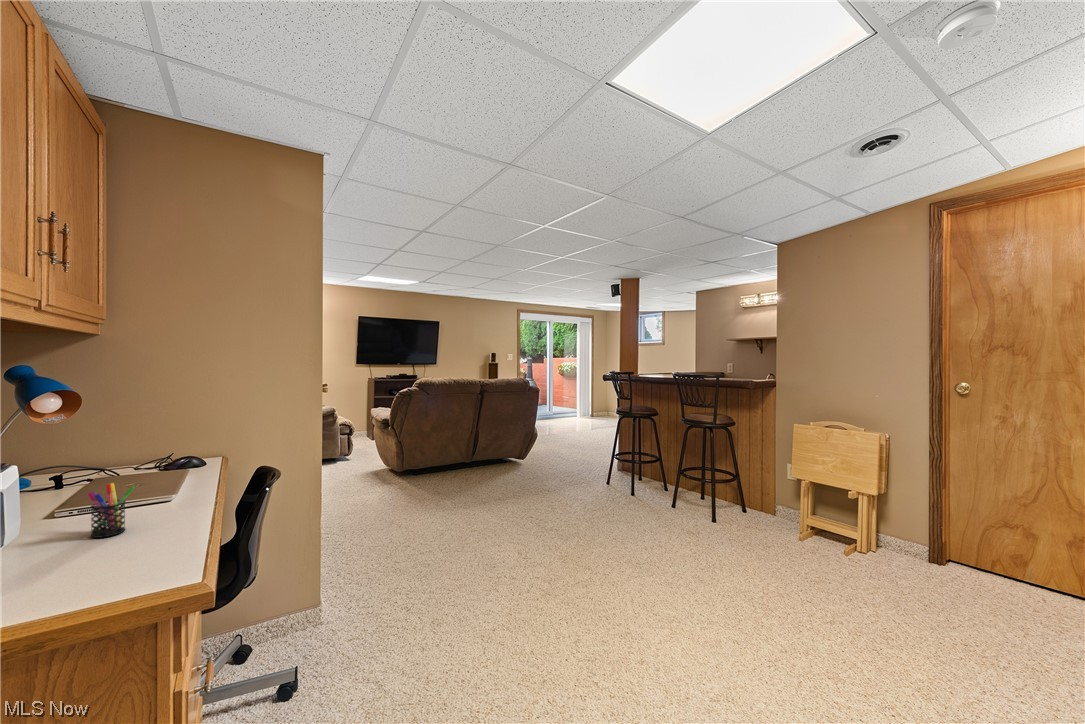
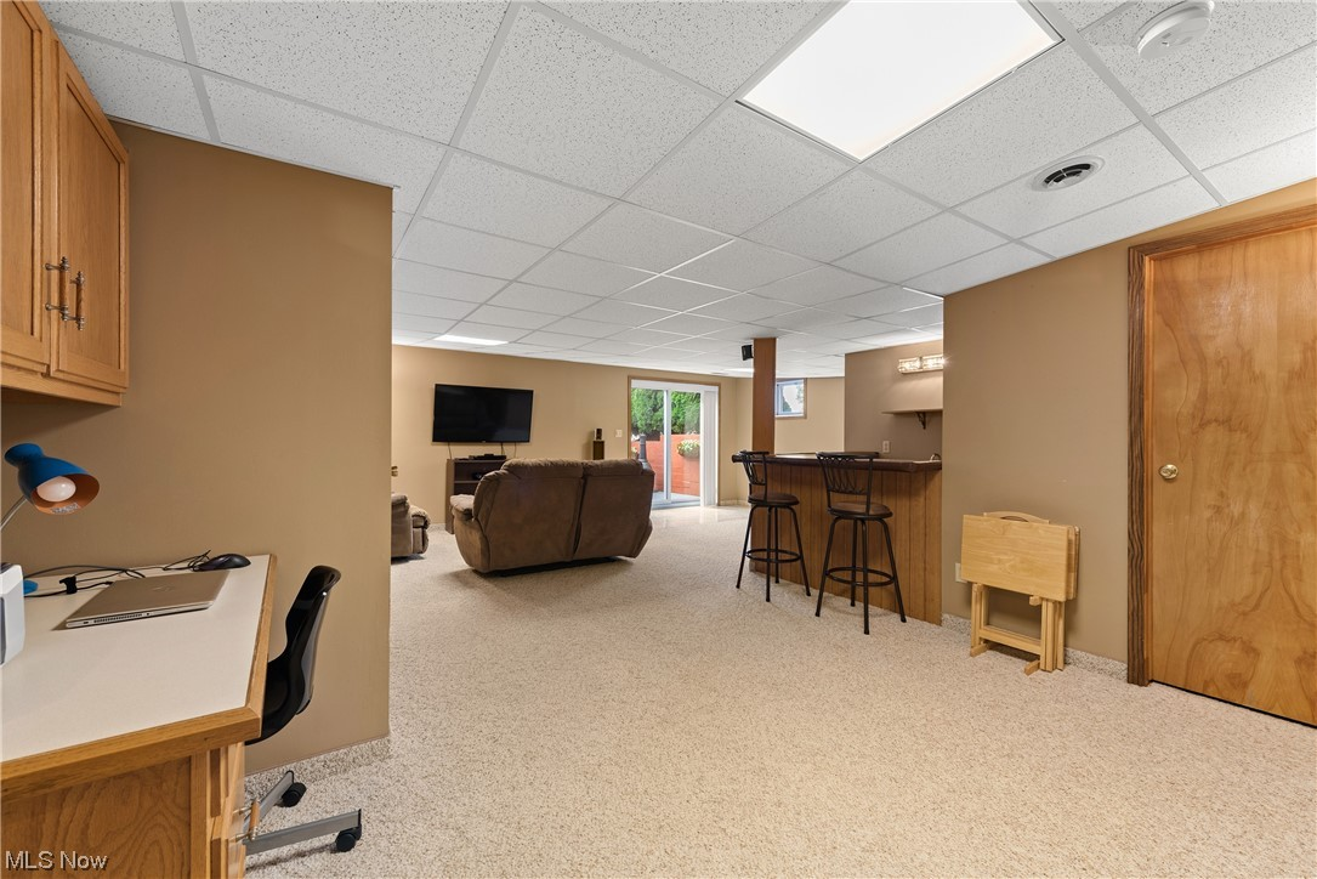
- pen holder (112, 507)
